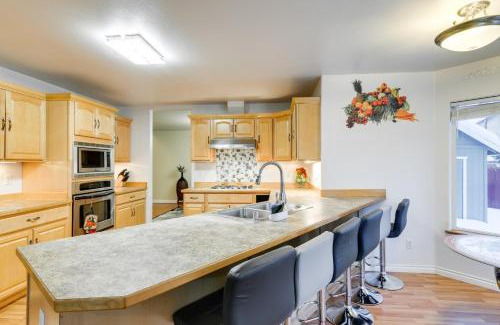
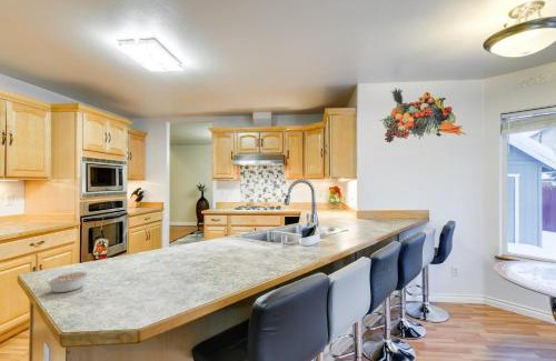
+ legume (69, 280)
